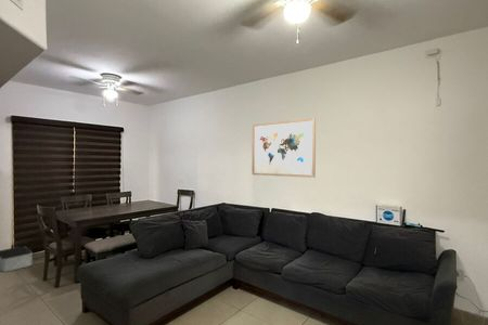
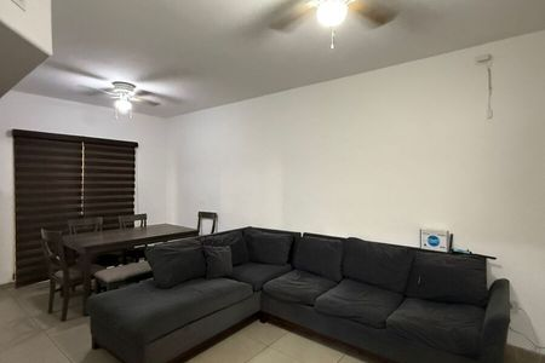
- storage bin (13, 258)
- wall art (281, 148)
